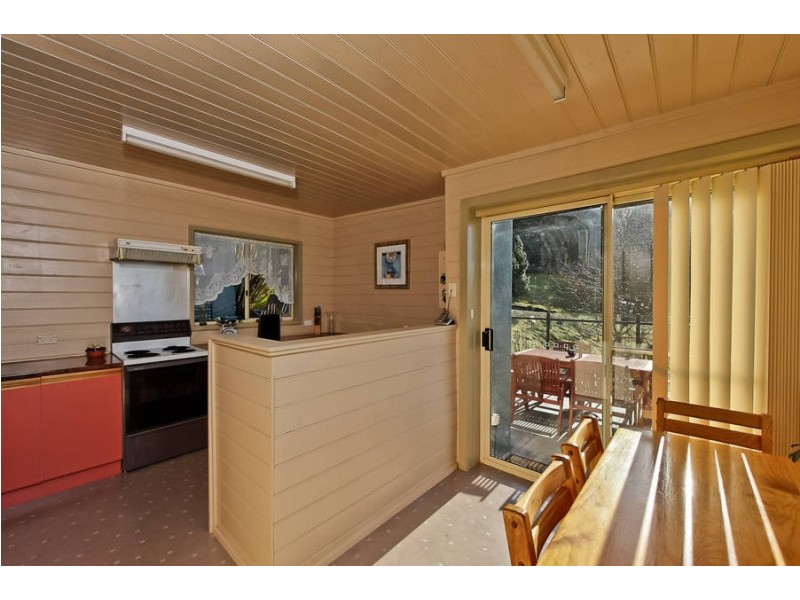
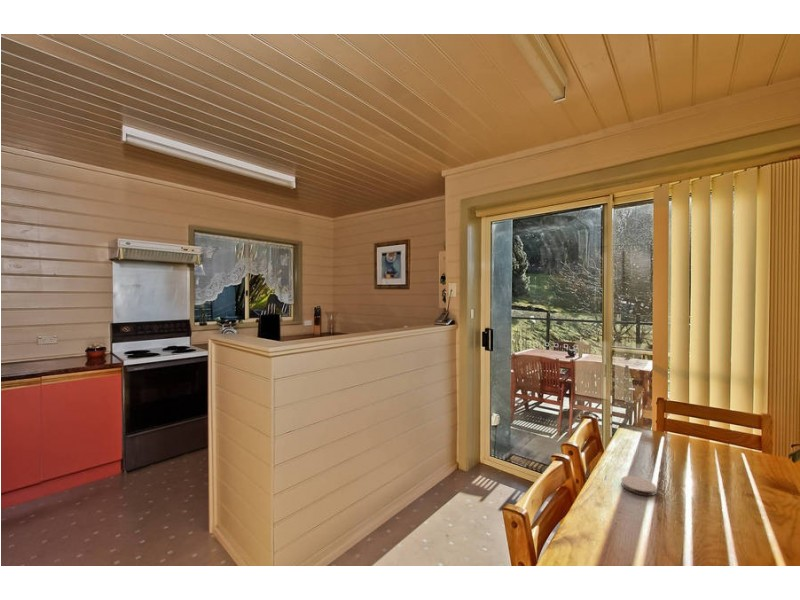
+ coaster (638, 485)
